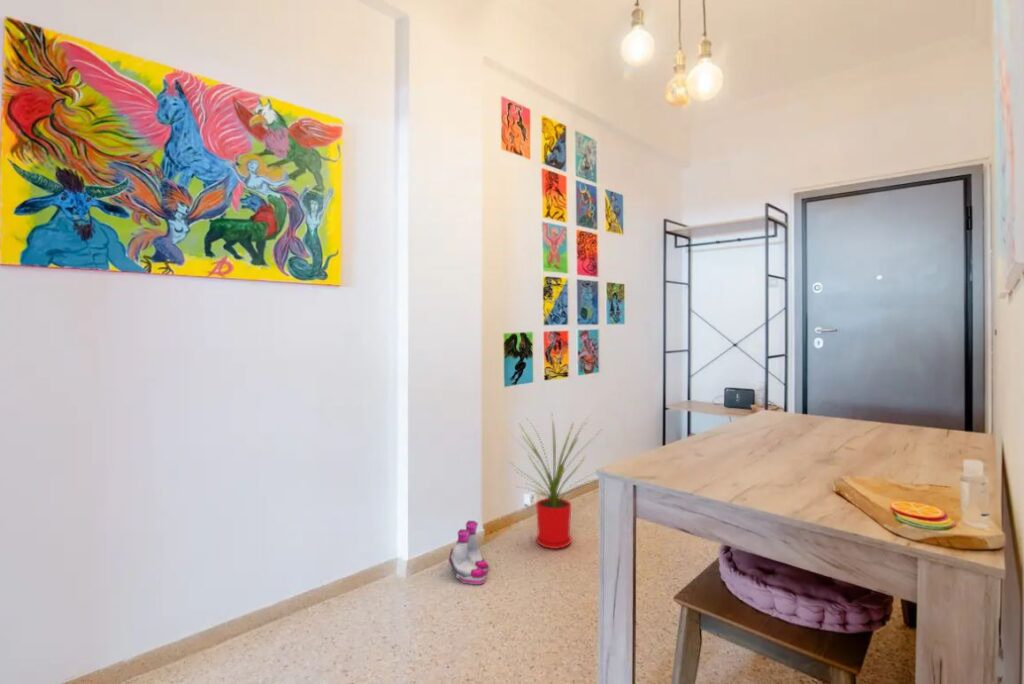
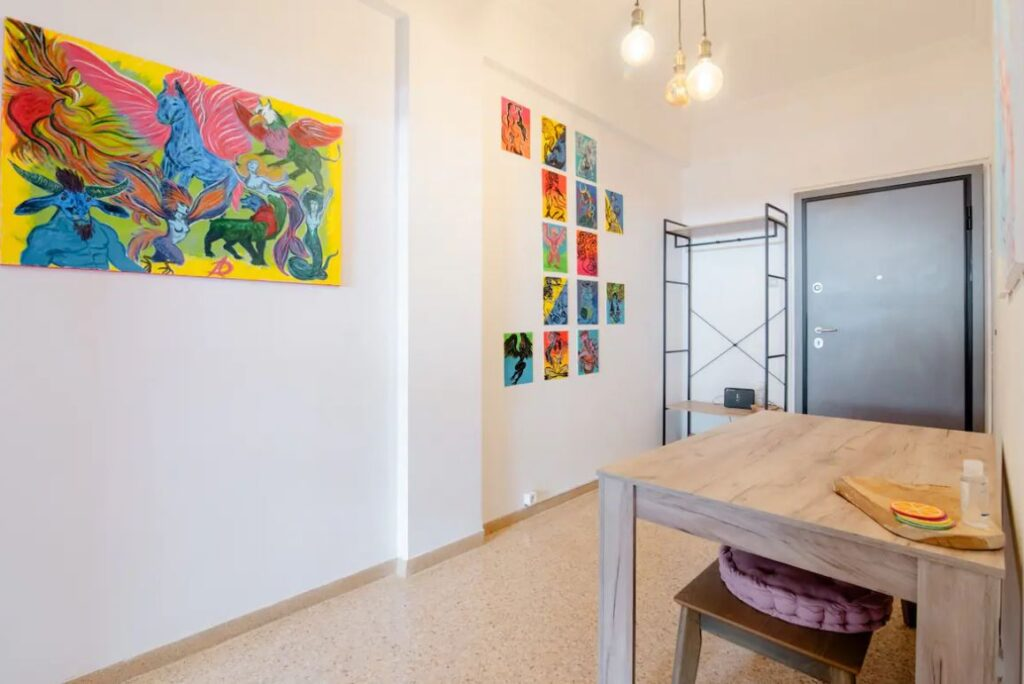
- house plant (553, 478)
- boots (470, 548)
